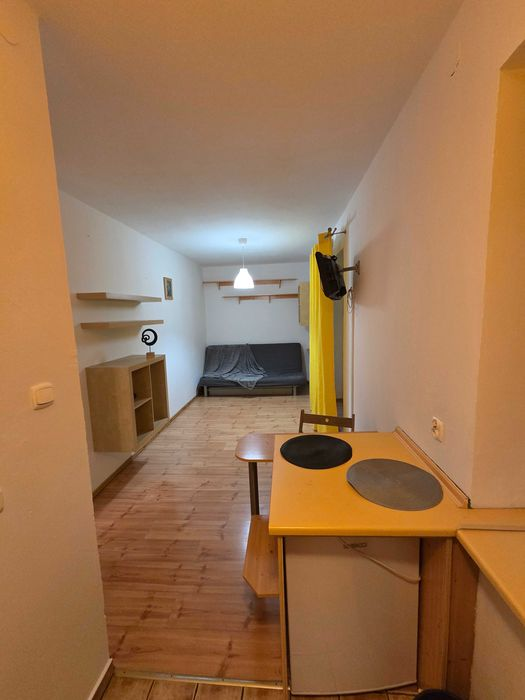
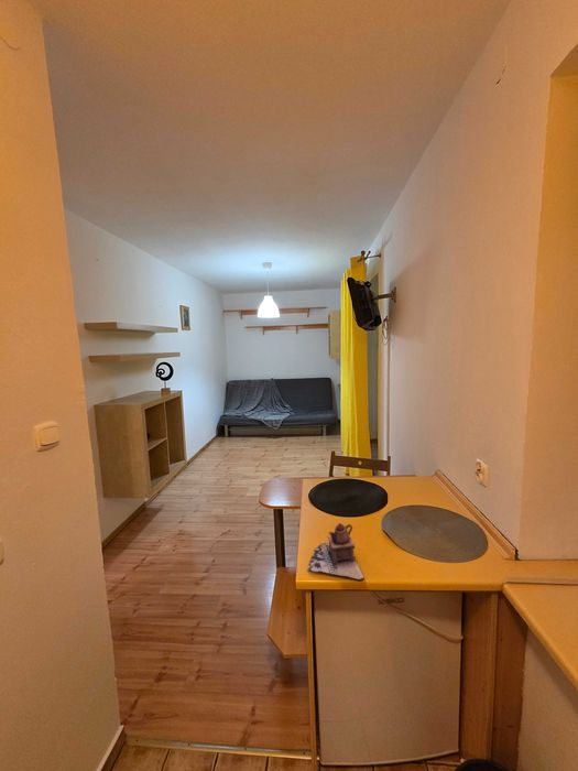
+ teapot (338, 541)
